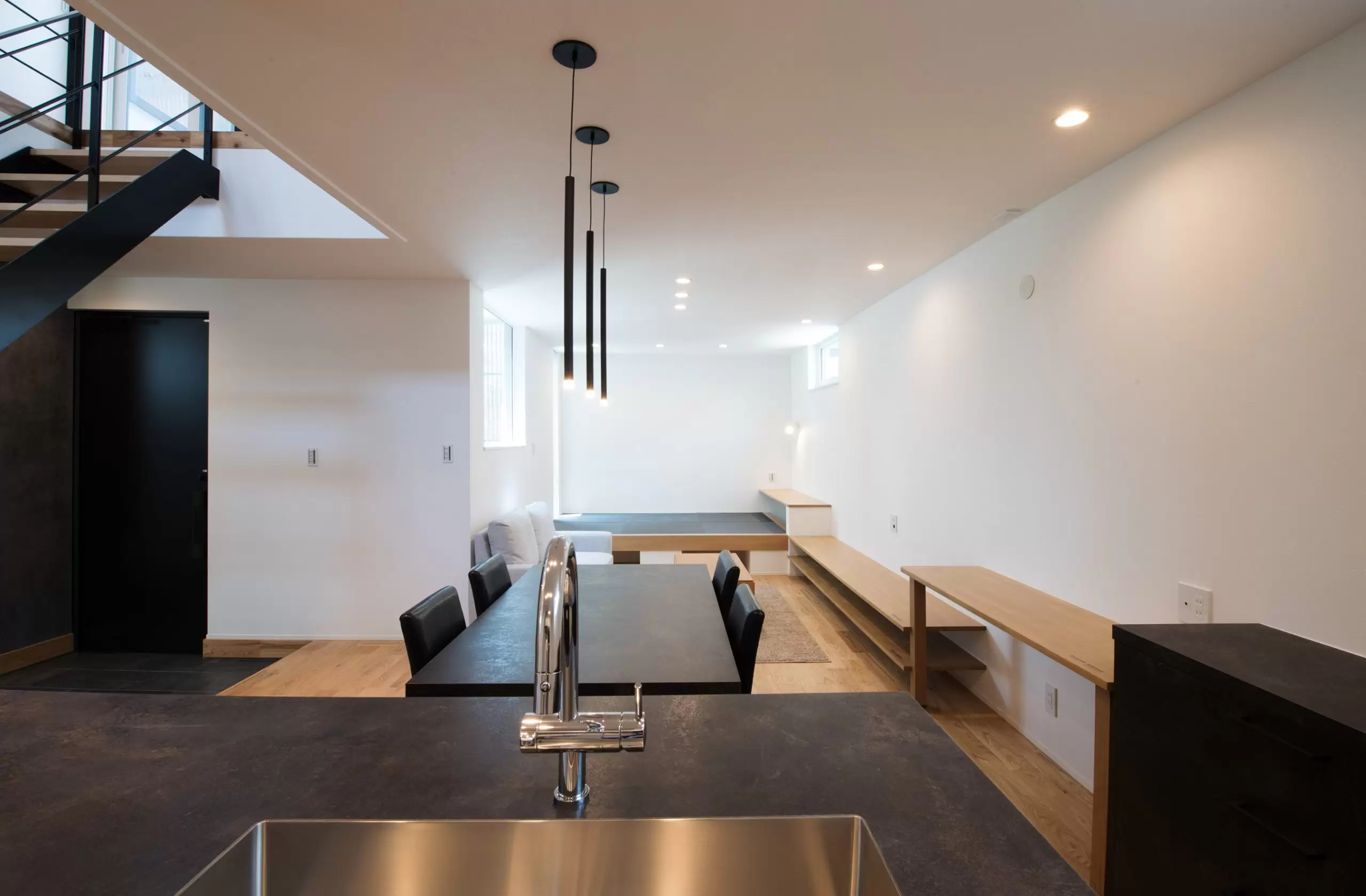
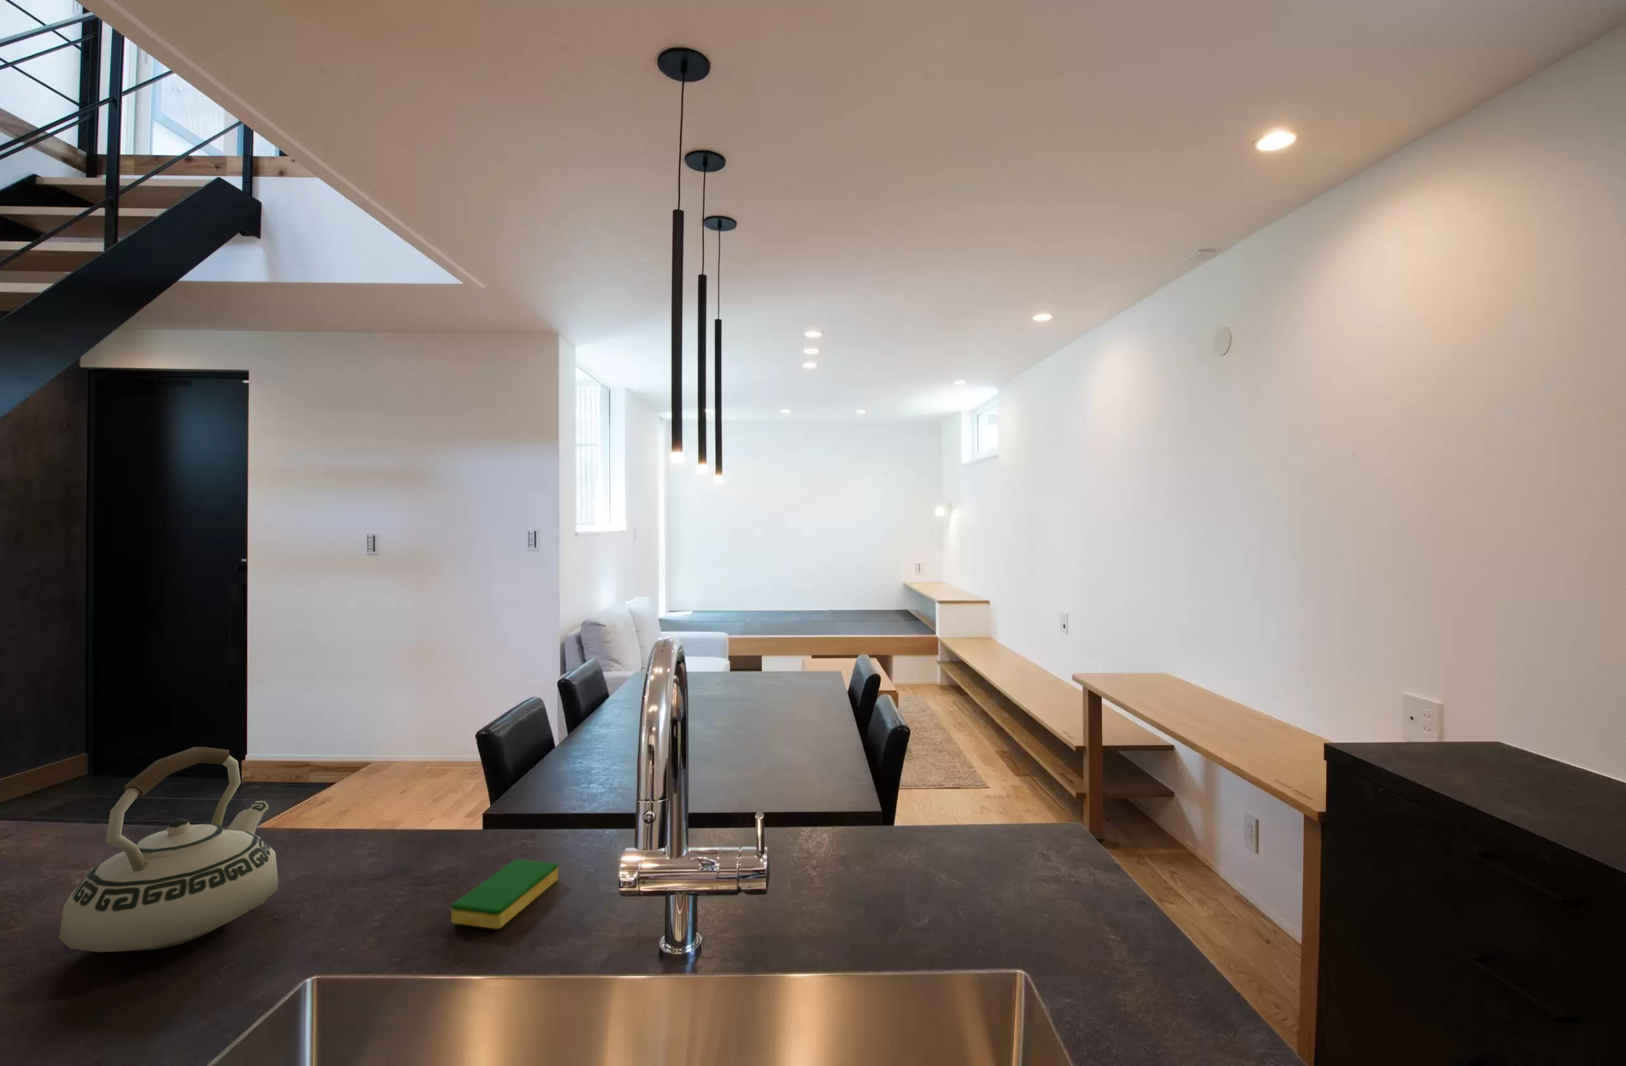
+ dish sponge (507, 891)
+ teakettle (193, 834)
